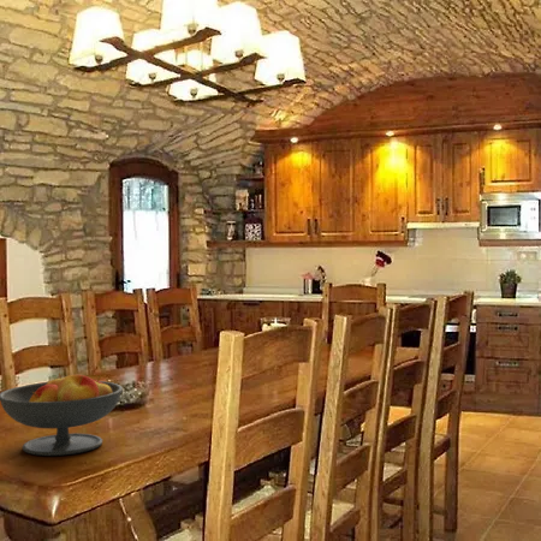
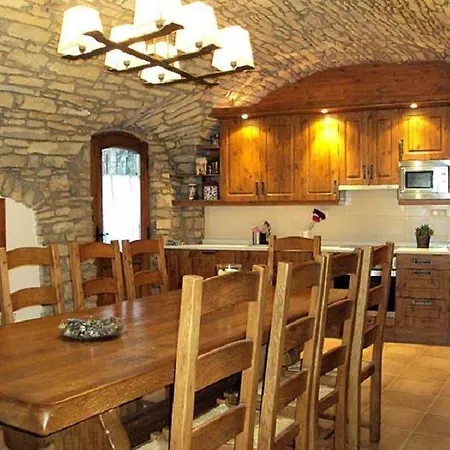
- fruit bowl (61, 408)
